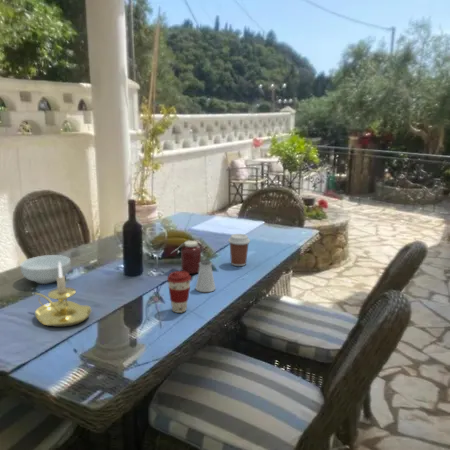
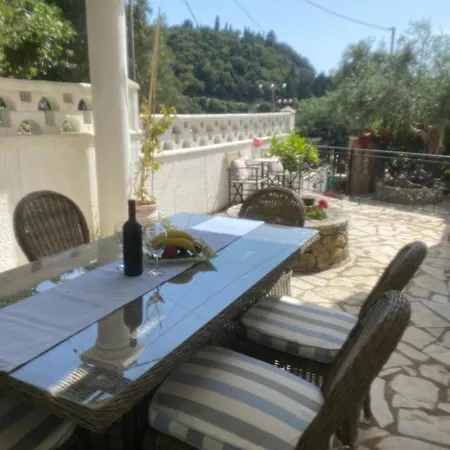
- candle holder (58, 289)
- saltshaker (205, 275)
- cereal bowl (46, 270)
- coffee cup (238, 249)
- coffee cup (179, 292)
- jar (187, 256)
